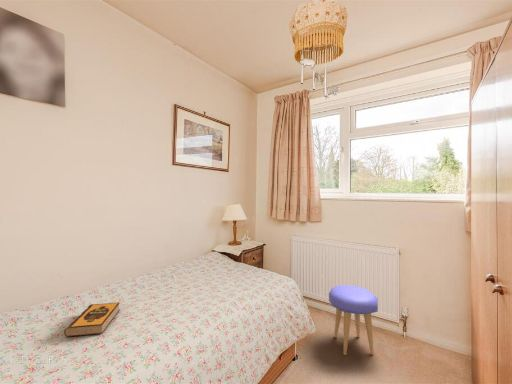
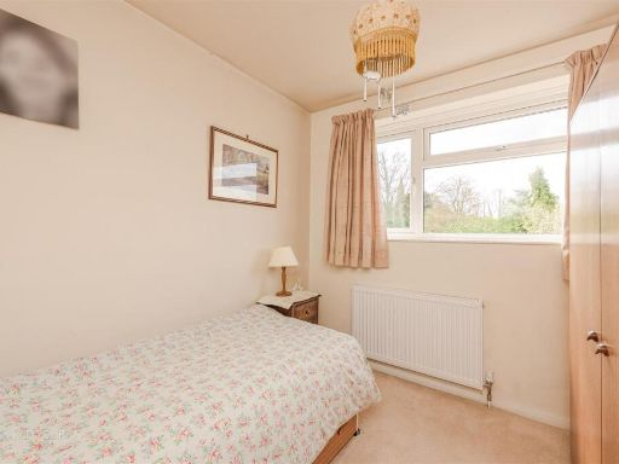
- hardback book (94, 318)
- stool (350, 318)
